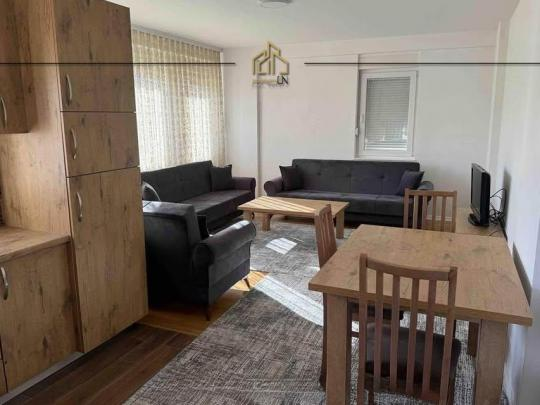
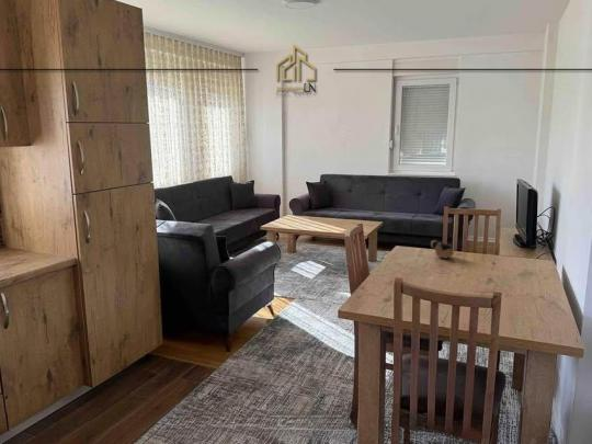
+ cup (441, 248)
